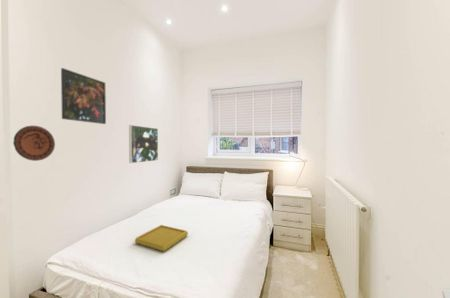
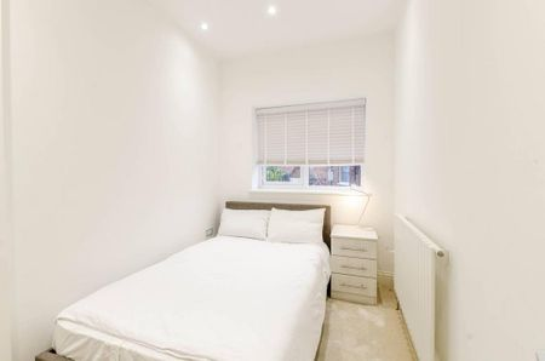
- serving tray (162, 236)
- decorative plate (35, 143)
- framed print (85, 98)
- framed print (144, 144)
